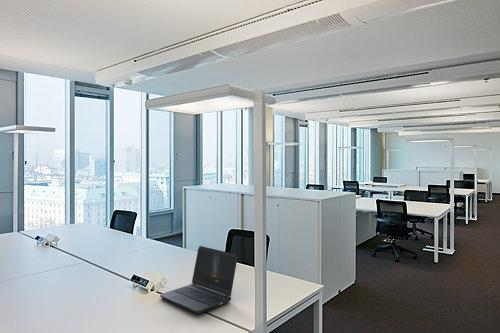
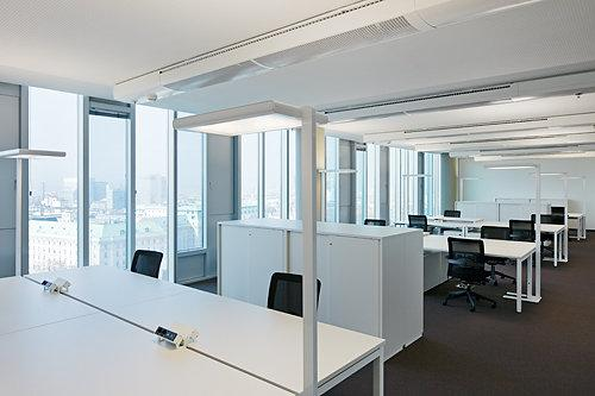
- laptop computer (198, 276)
